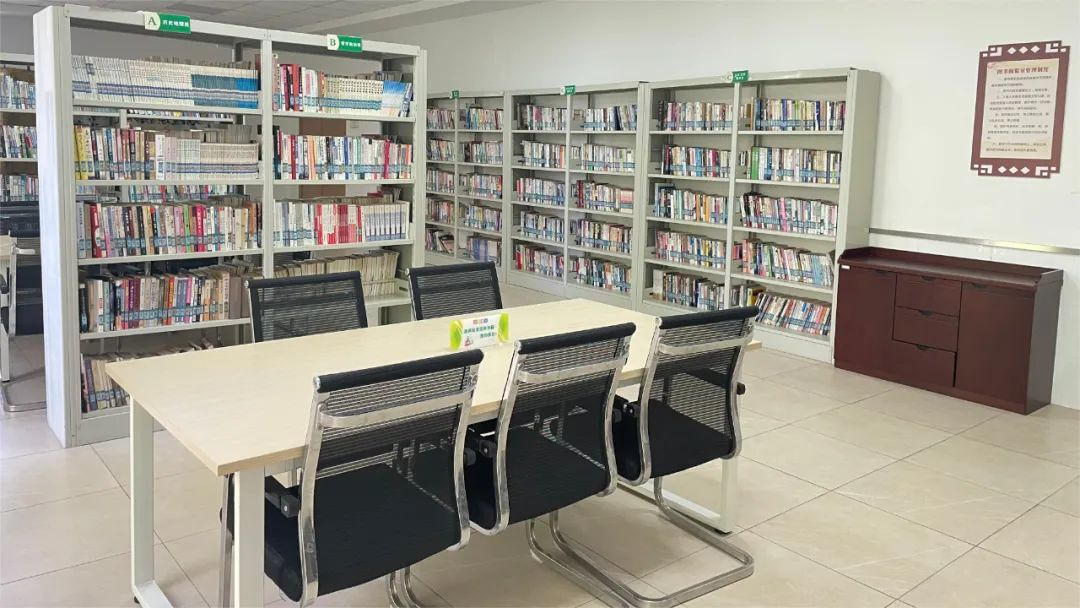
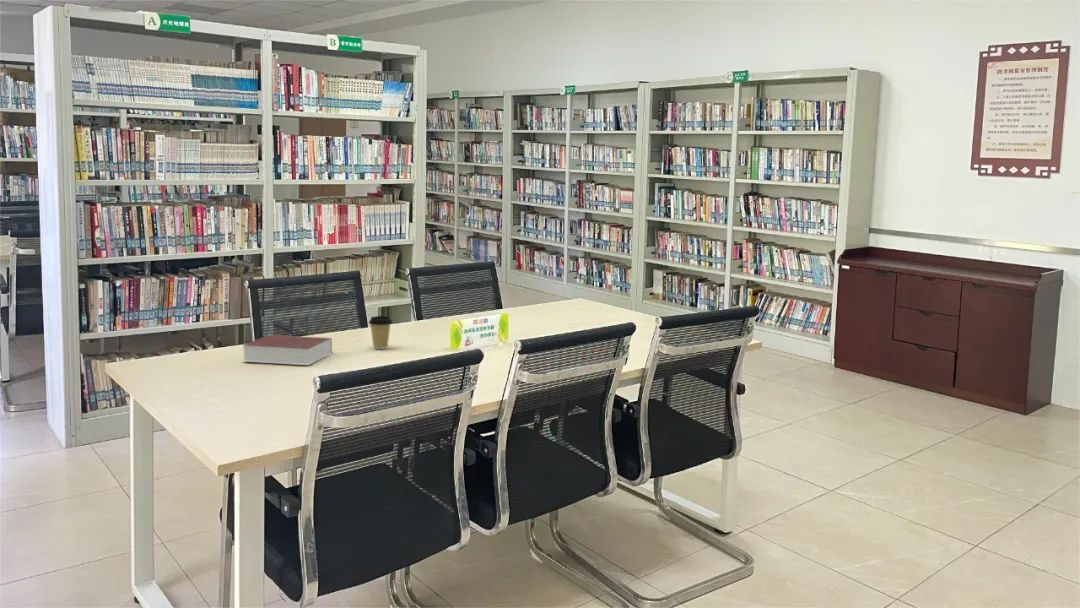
+ book (288, 349)
+ coffee cup (380, 332)
